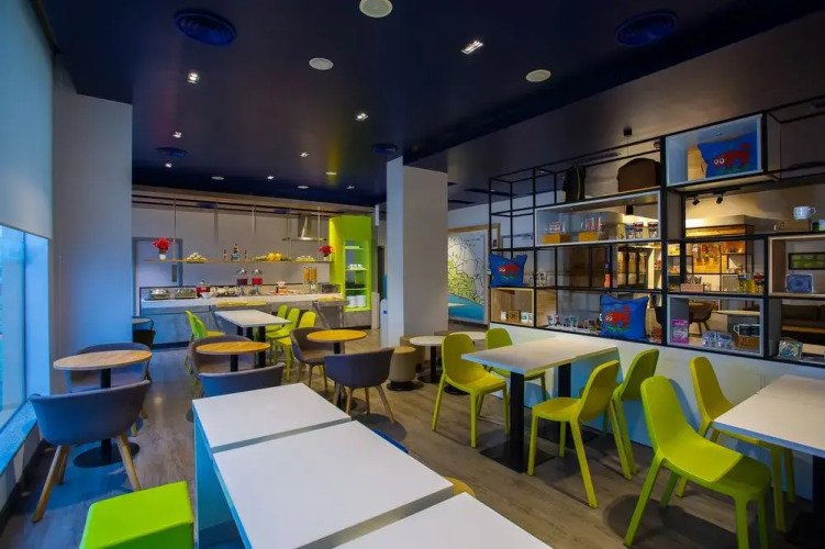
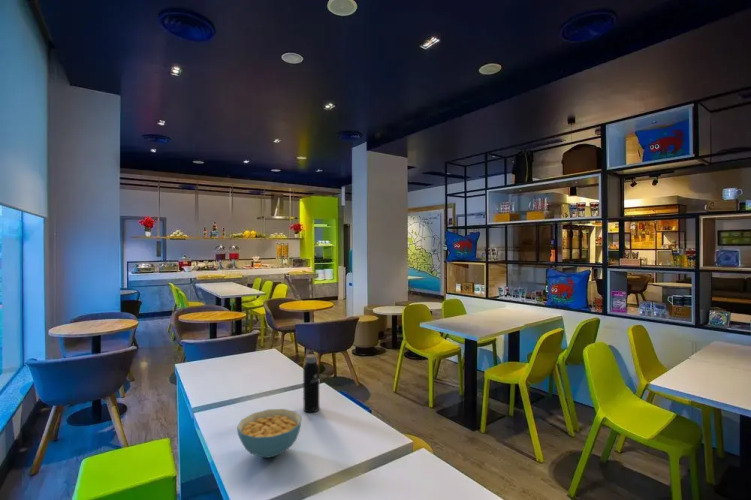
+ cereal bowl (270, 437)
+ water bottle (311, 379)
